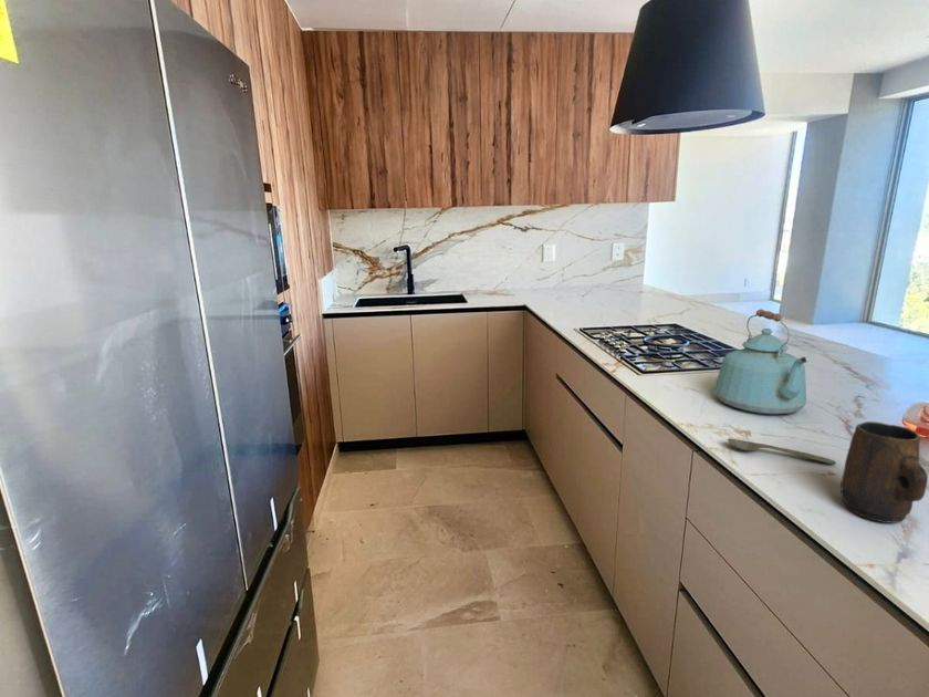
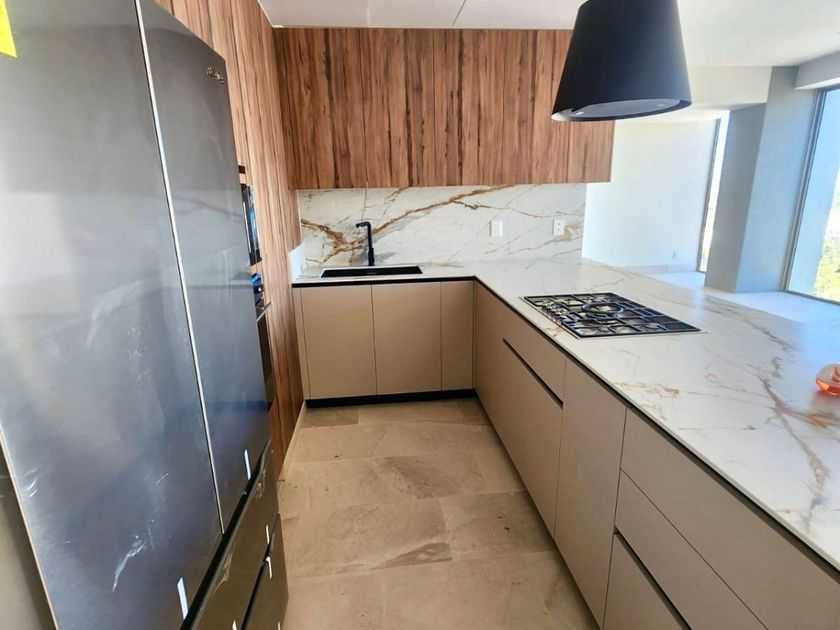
- mug (883, 472)
- kettle (768, 360)
- spoon (780, 450)
